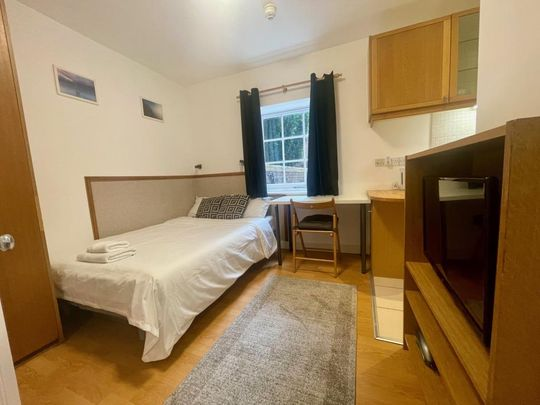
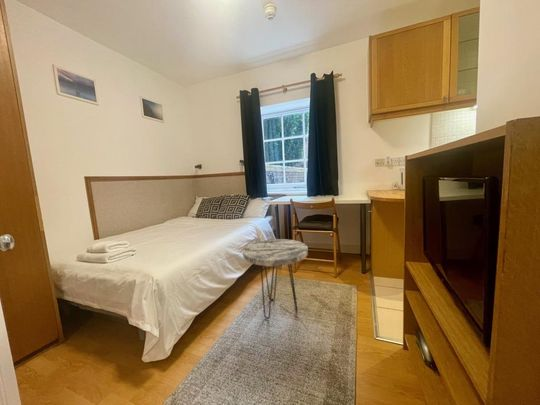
+ side table (276, 279)
